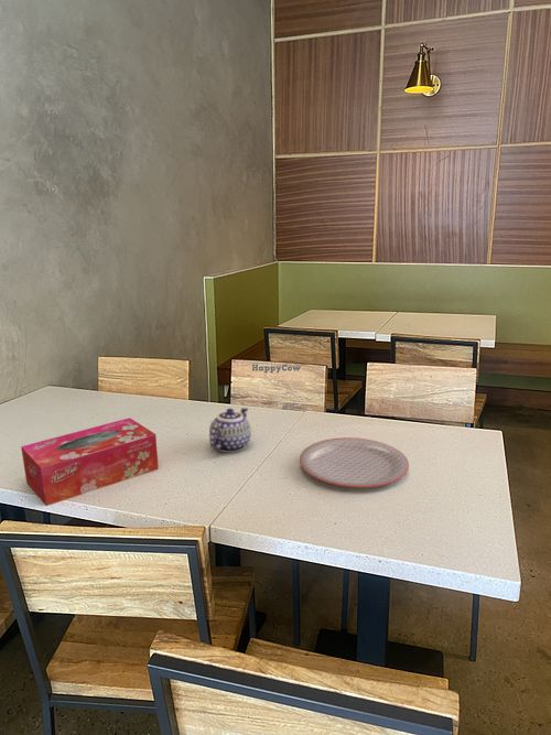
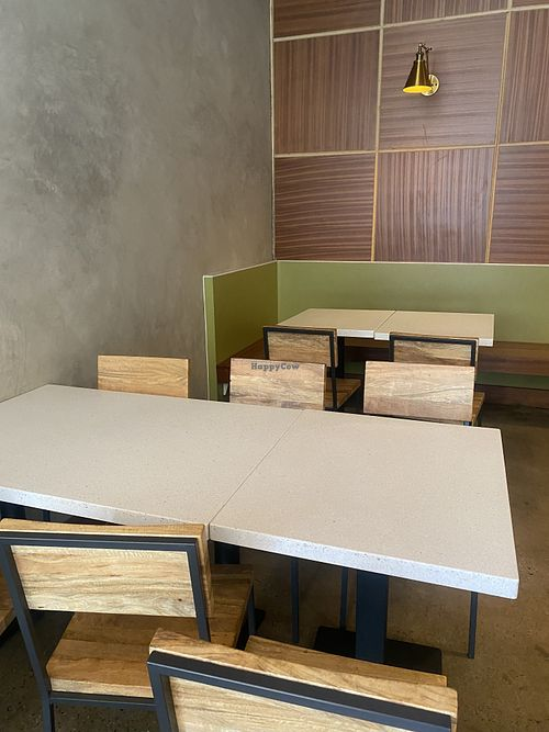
- plate (353, 463)
- tissue box (91, 457)
- teapot (229, 428)
